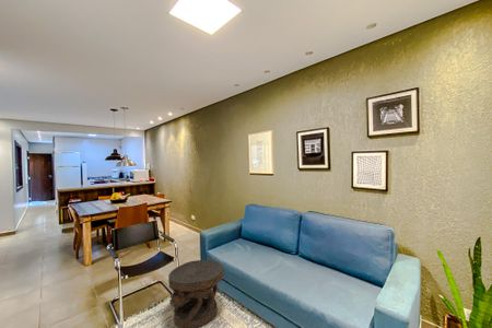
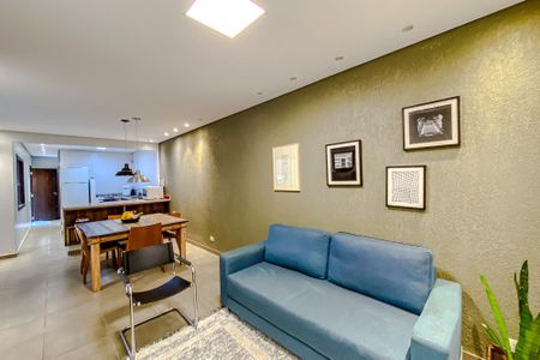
- carved stool (196, 291)
